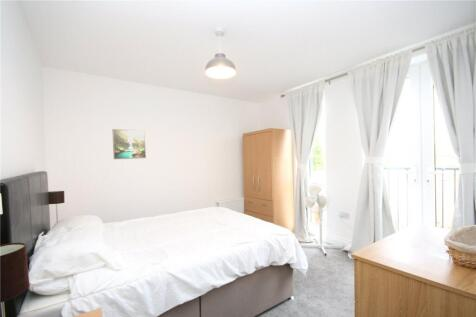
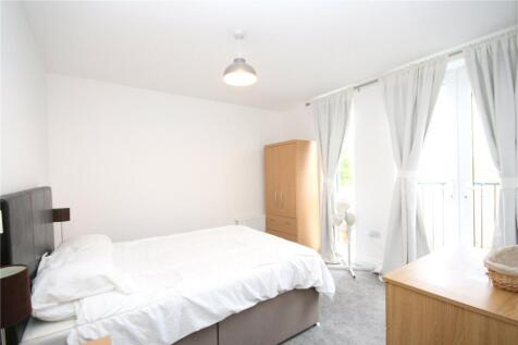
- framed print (129, 144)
